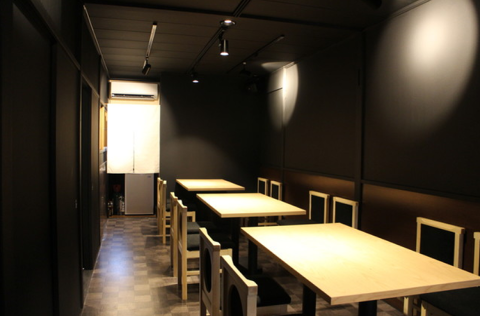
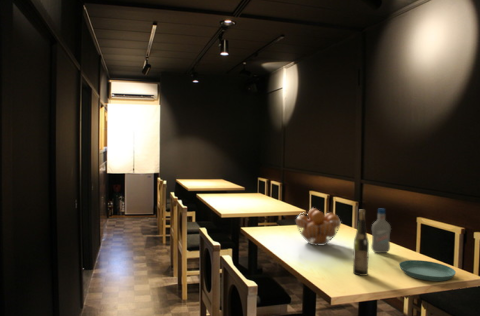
+ wine bottle (361, 241)
+ fruit basket (317, 226)
+ saucer (426, 270)
+ bottle (381, 230)
